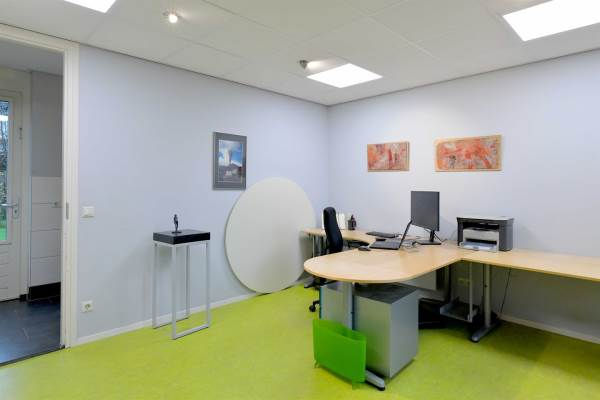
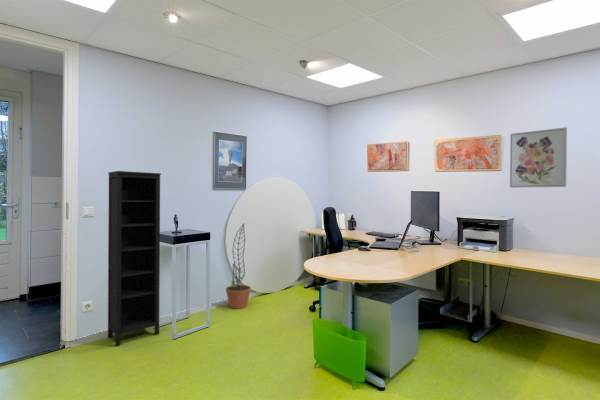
+ wall art (537, 159)
+ bookcase (134, 254)
+ decorative plant (238, 264)
